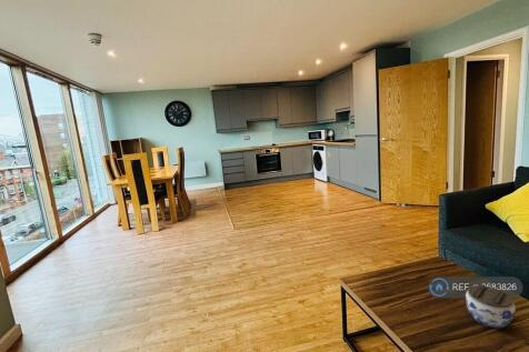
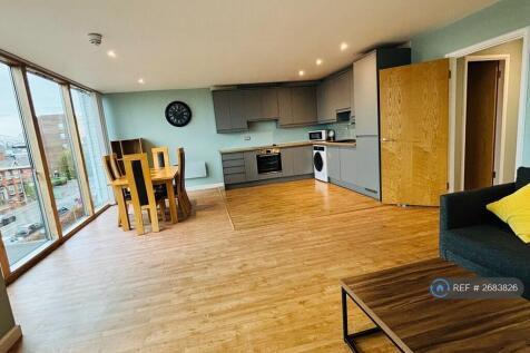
- jar (489, 305)
